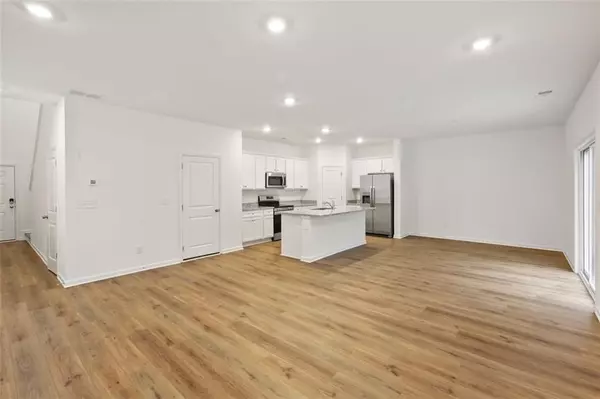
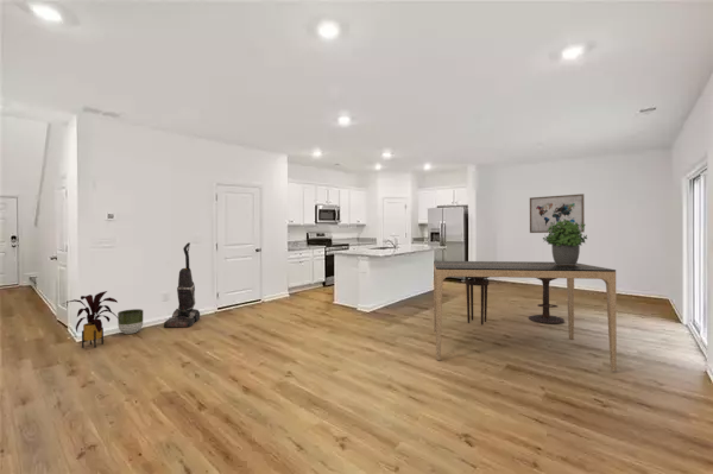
+ dining table (510, 277)
+ wall art (555, 214)
+ stool (545, 292)
+ planter (131, 322)
+ house plant (90, 318)
+ potted plant (564, 241)
+ vacuum cleaner (182, 283)
+ stool (472, 298)
